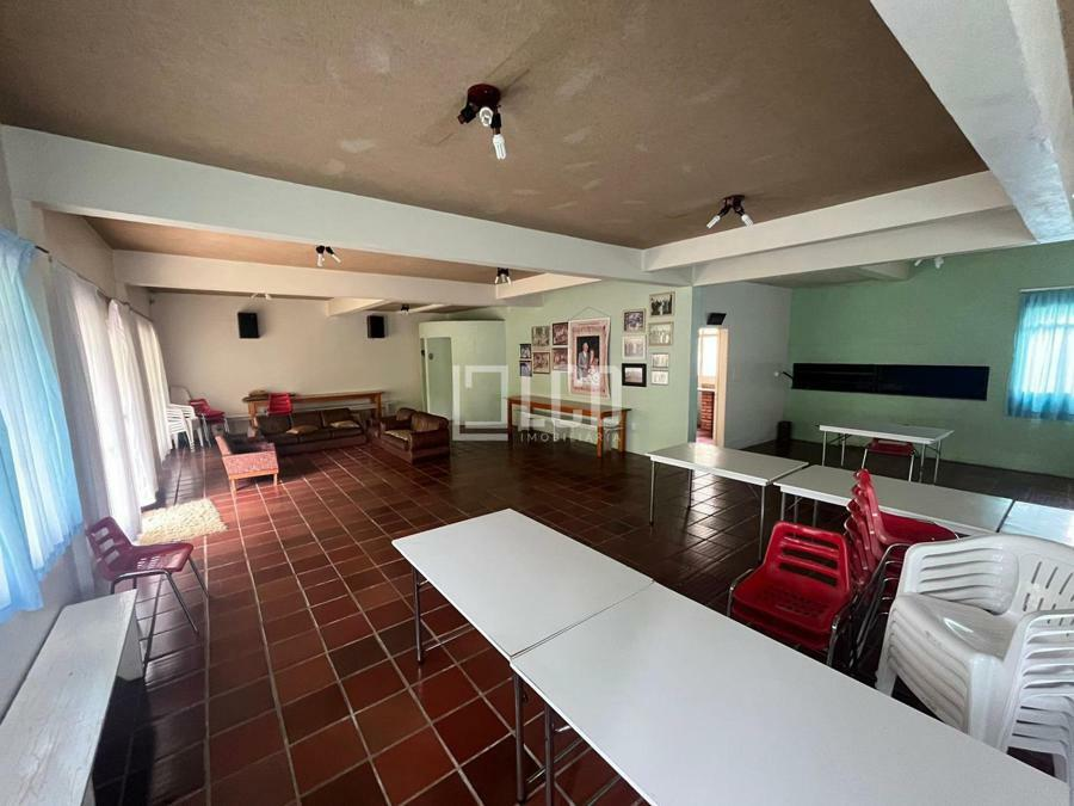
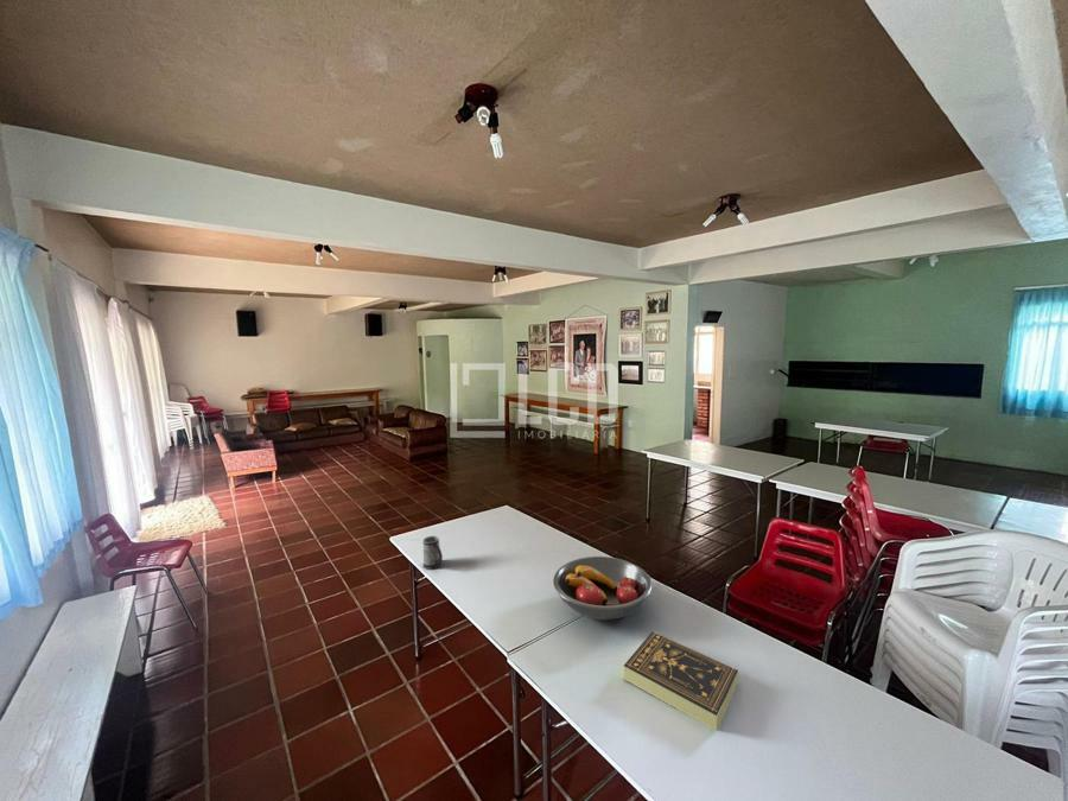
+ book (680, 674)
+ fruit bowl (602, 589)
+ mug (433, 553)
